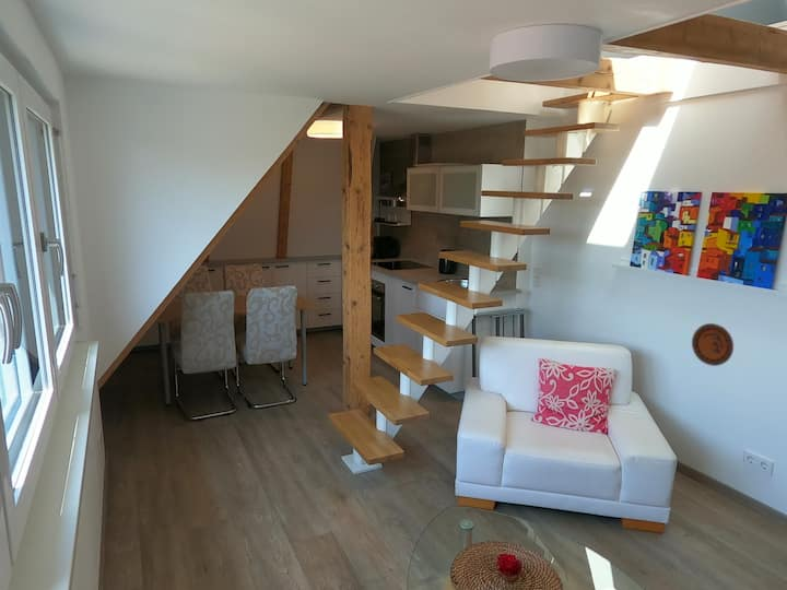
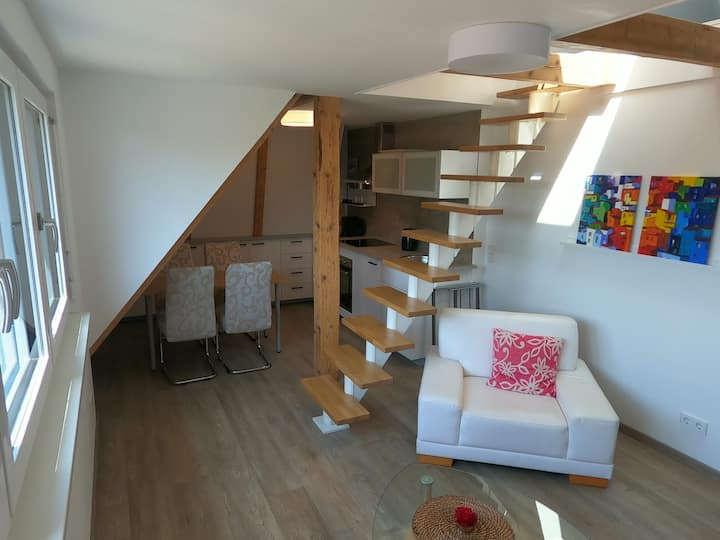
- decorative plate (712, 344)
